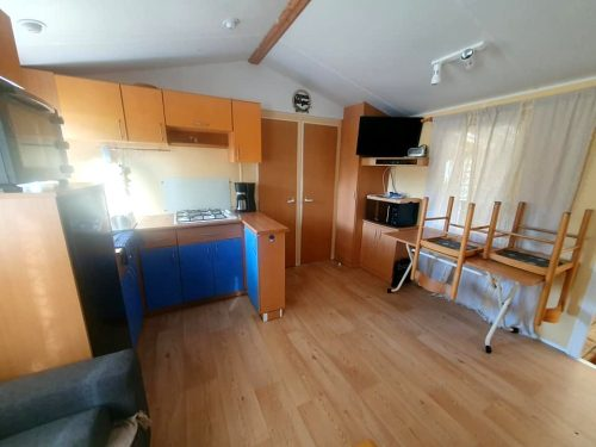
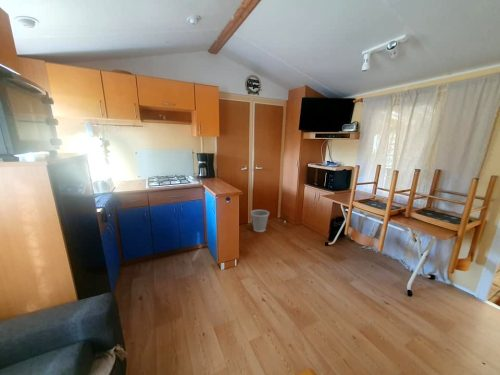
+ wastebasket (259, 221)
